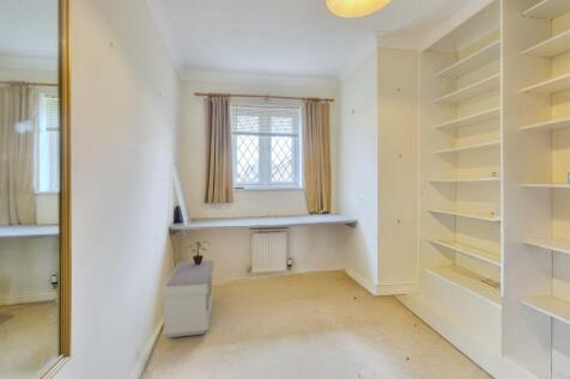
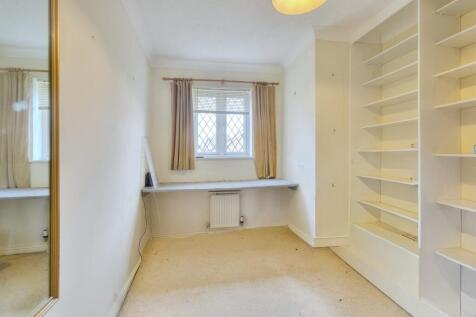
- bench (192, 293)
- potted plant (198, 252)
